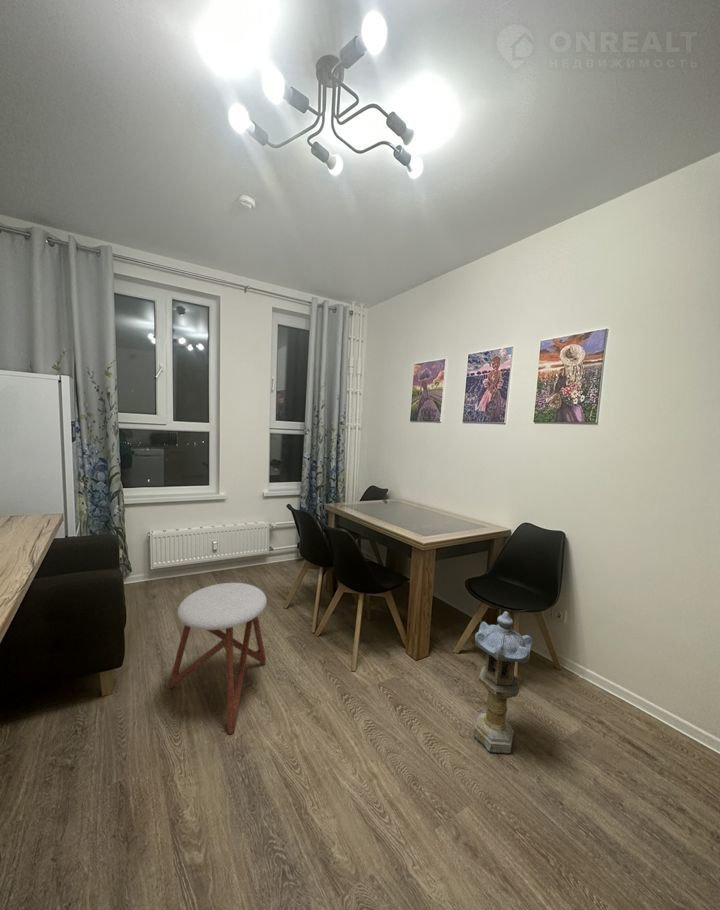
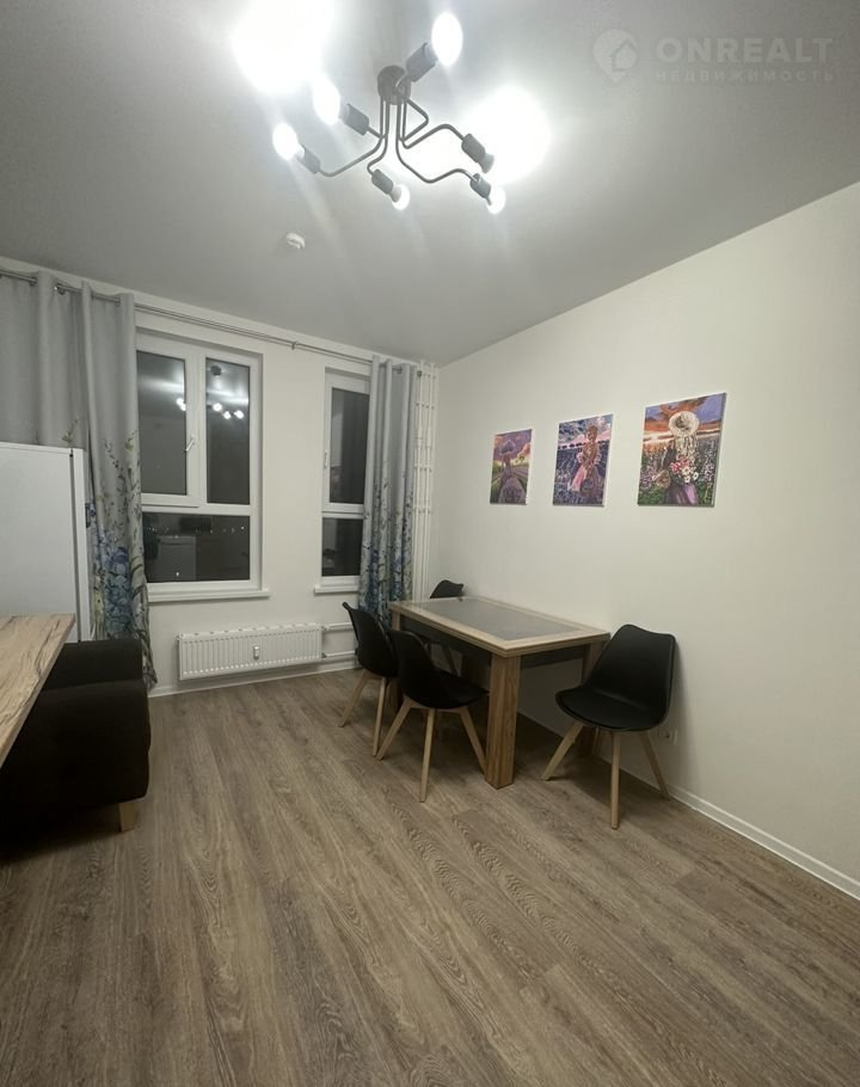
- stool (230, 642)
- lantern (500, 676)
